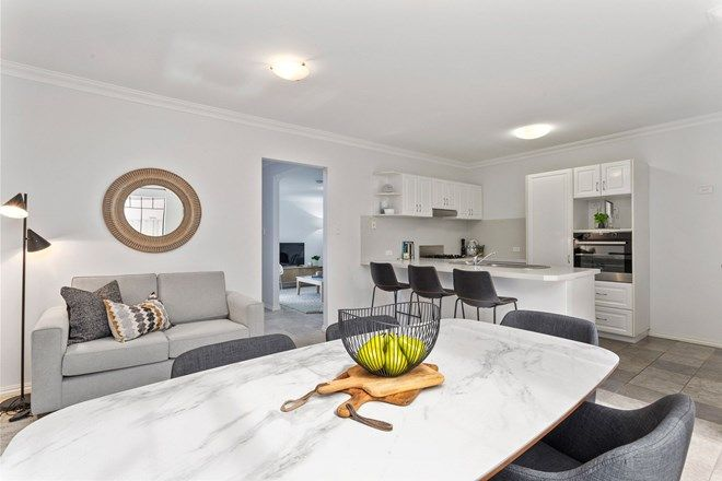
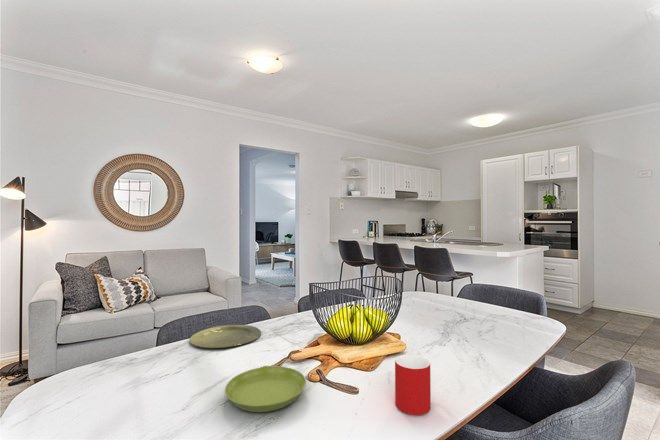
+ cup (416, 381)
+ plate (226, 335)
+ saucer (266, 389)
